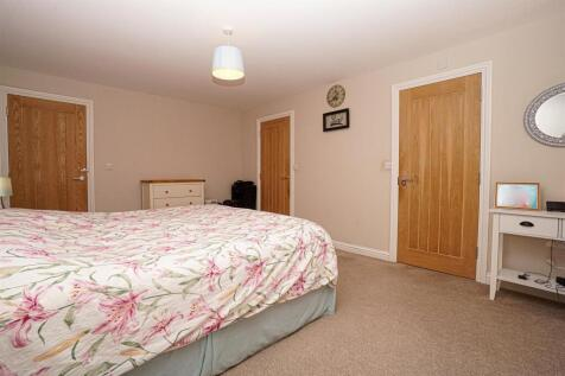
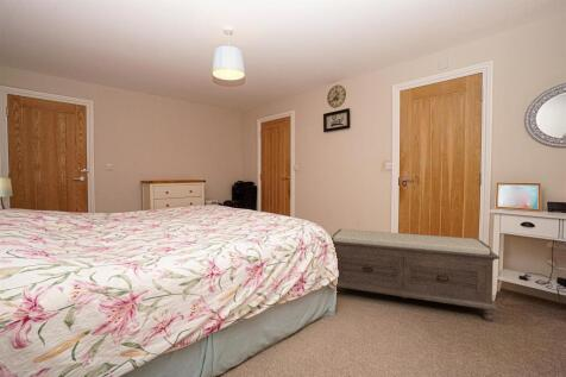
+ bench (402, 266)
